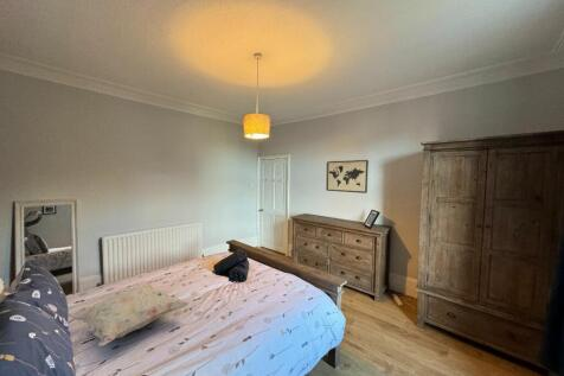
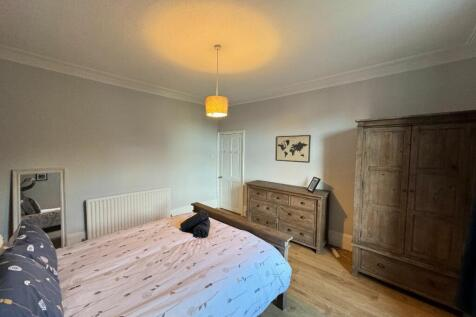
- decorative pillow (130, 308)
